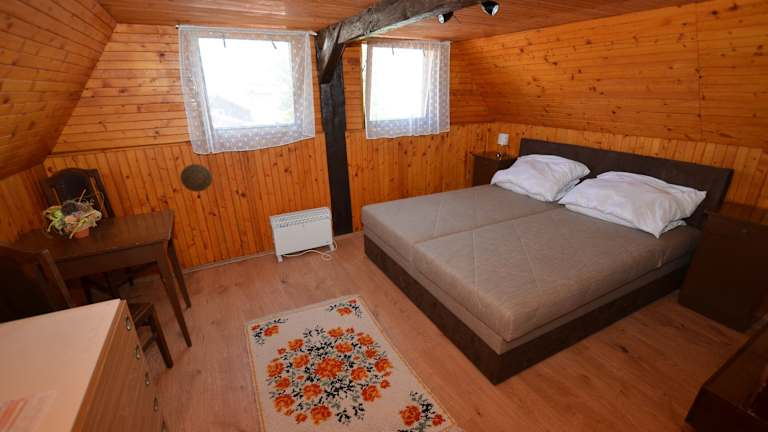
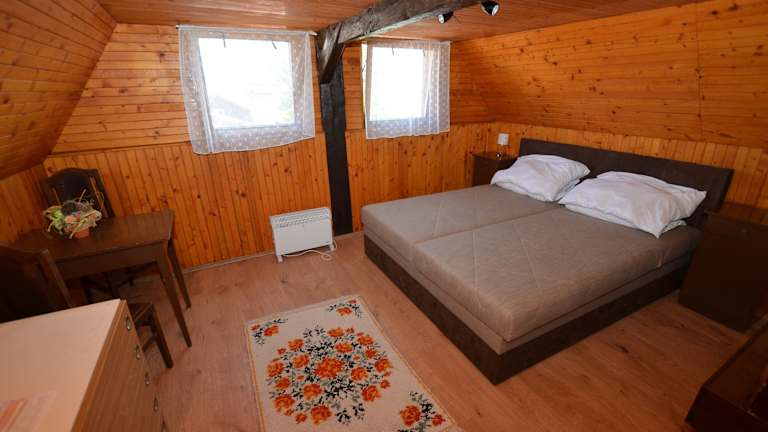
- decorative plate (196, 178)
